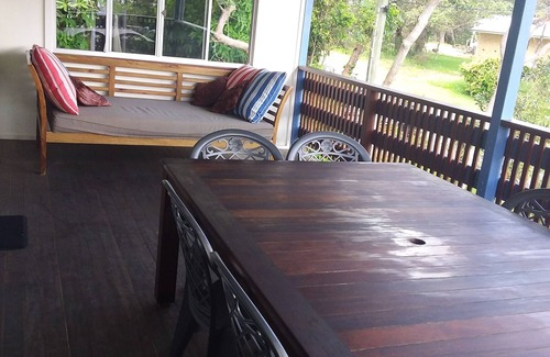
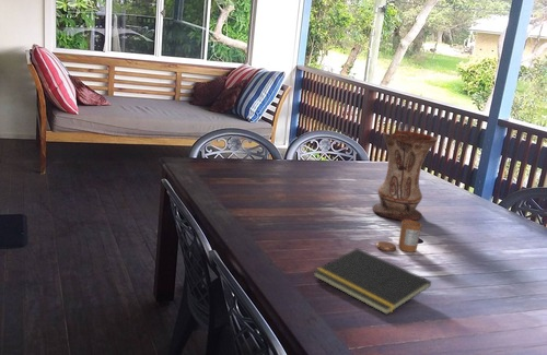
+ notepad (370, 277)
+ candle (399, 236)
+ vase (403, 174)
